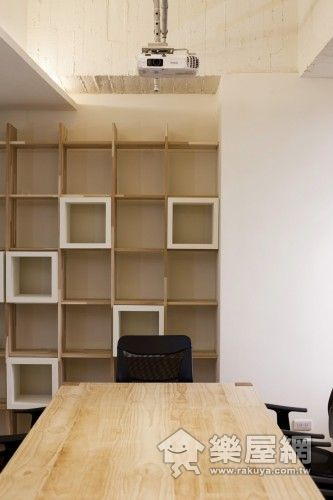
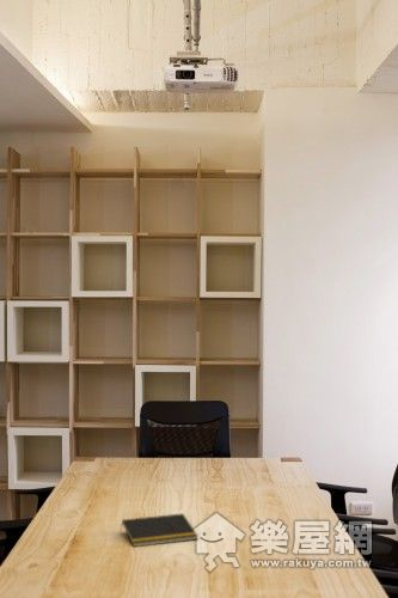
+ notepad (159, 529)
